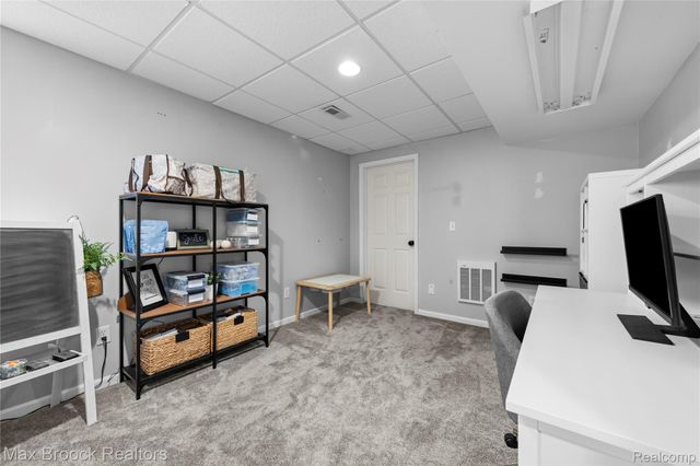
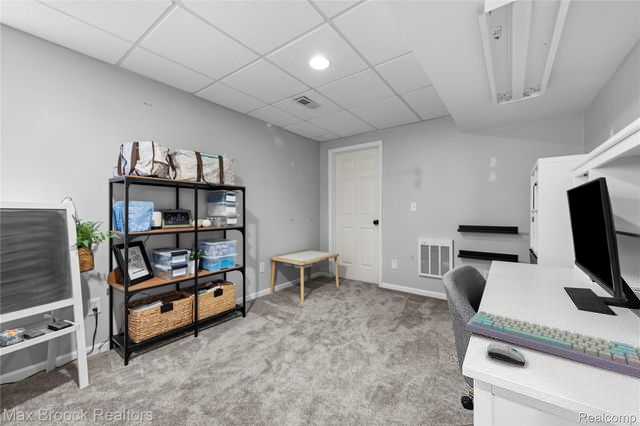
+ keyboard (549, 338)
+ computer mouse (505, 351)
